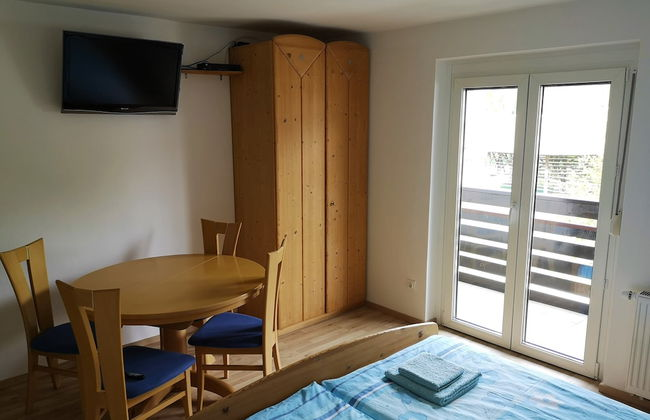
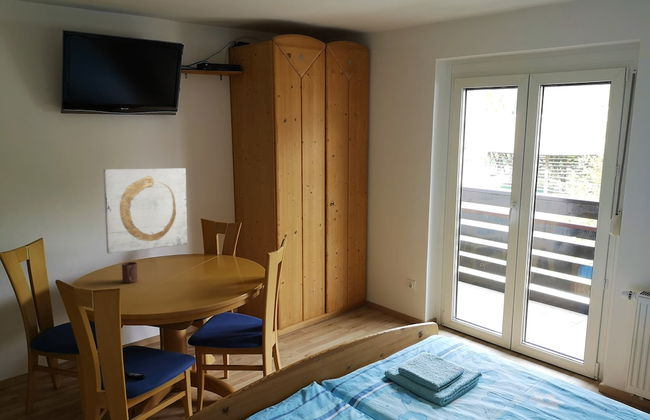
+ wall art (147, 208)
+ cup (130, 273)
